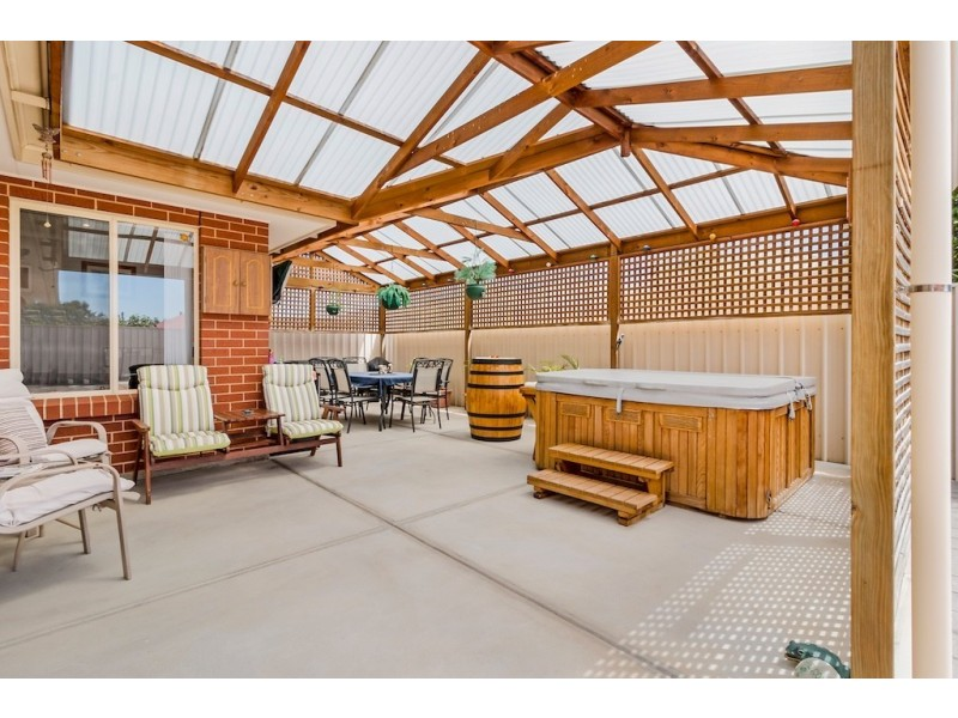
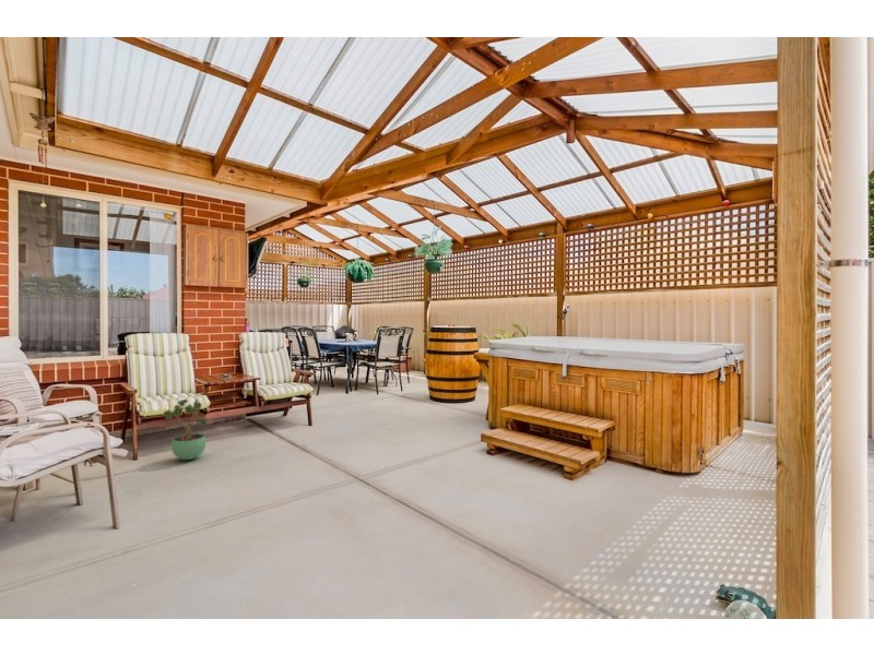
+ potted plant (187, 429)
